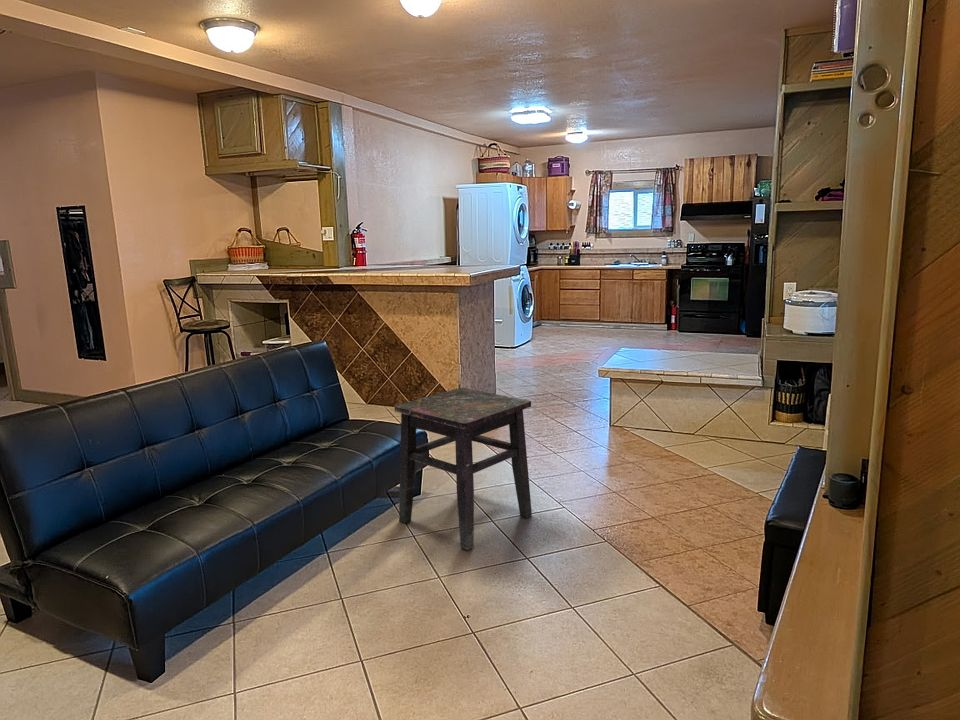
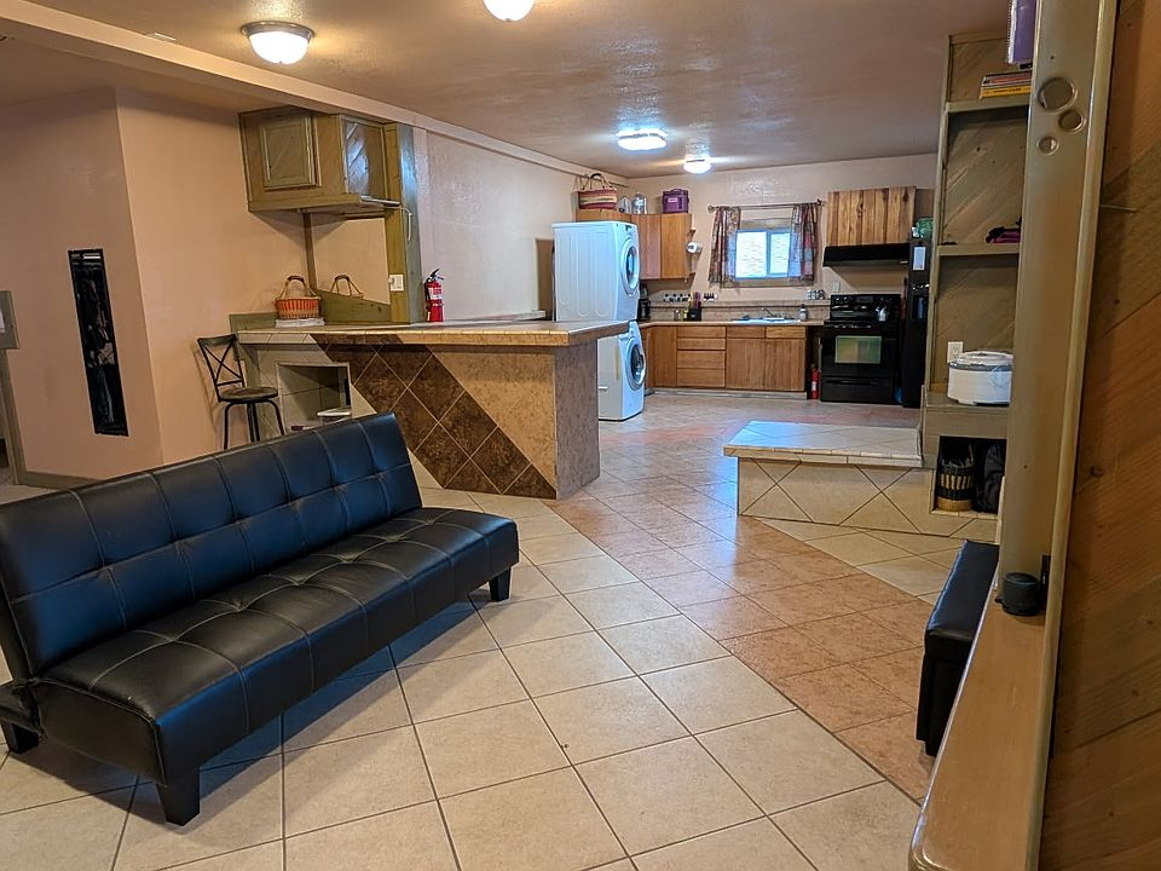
- side table (464, 462)
